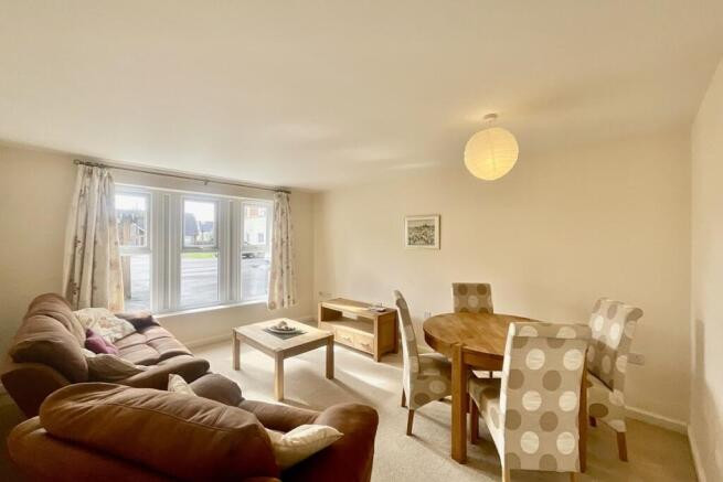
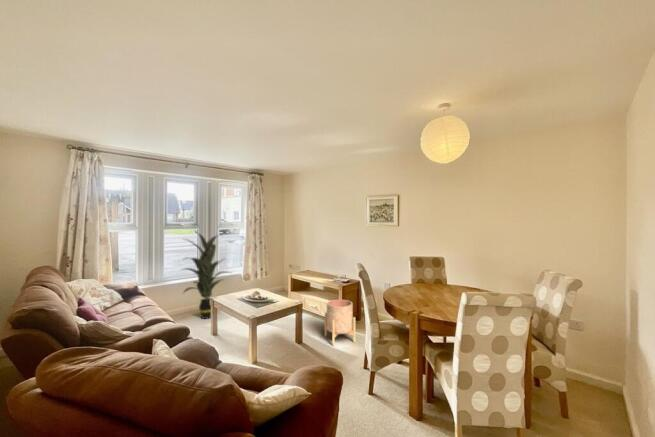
+ indoor plant (202, 274)
+ planter (339, 321)
